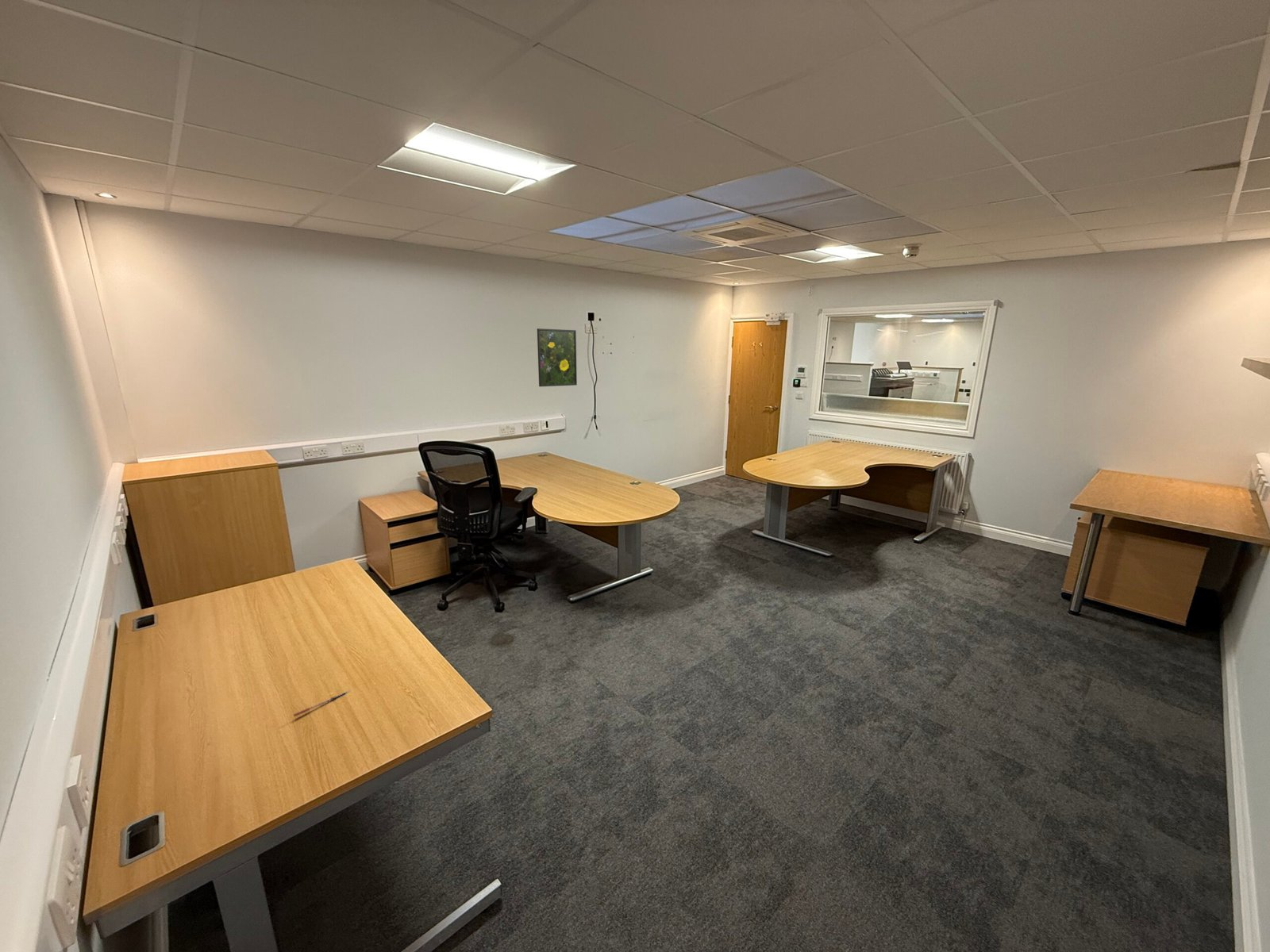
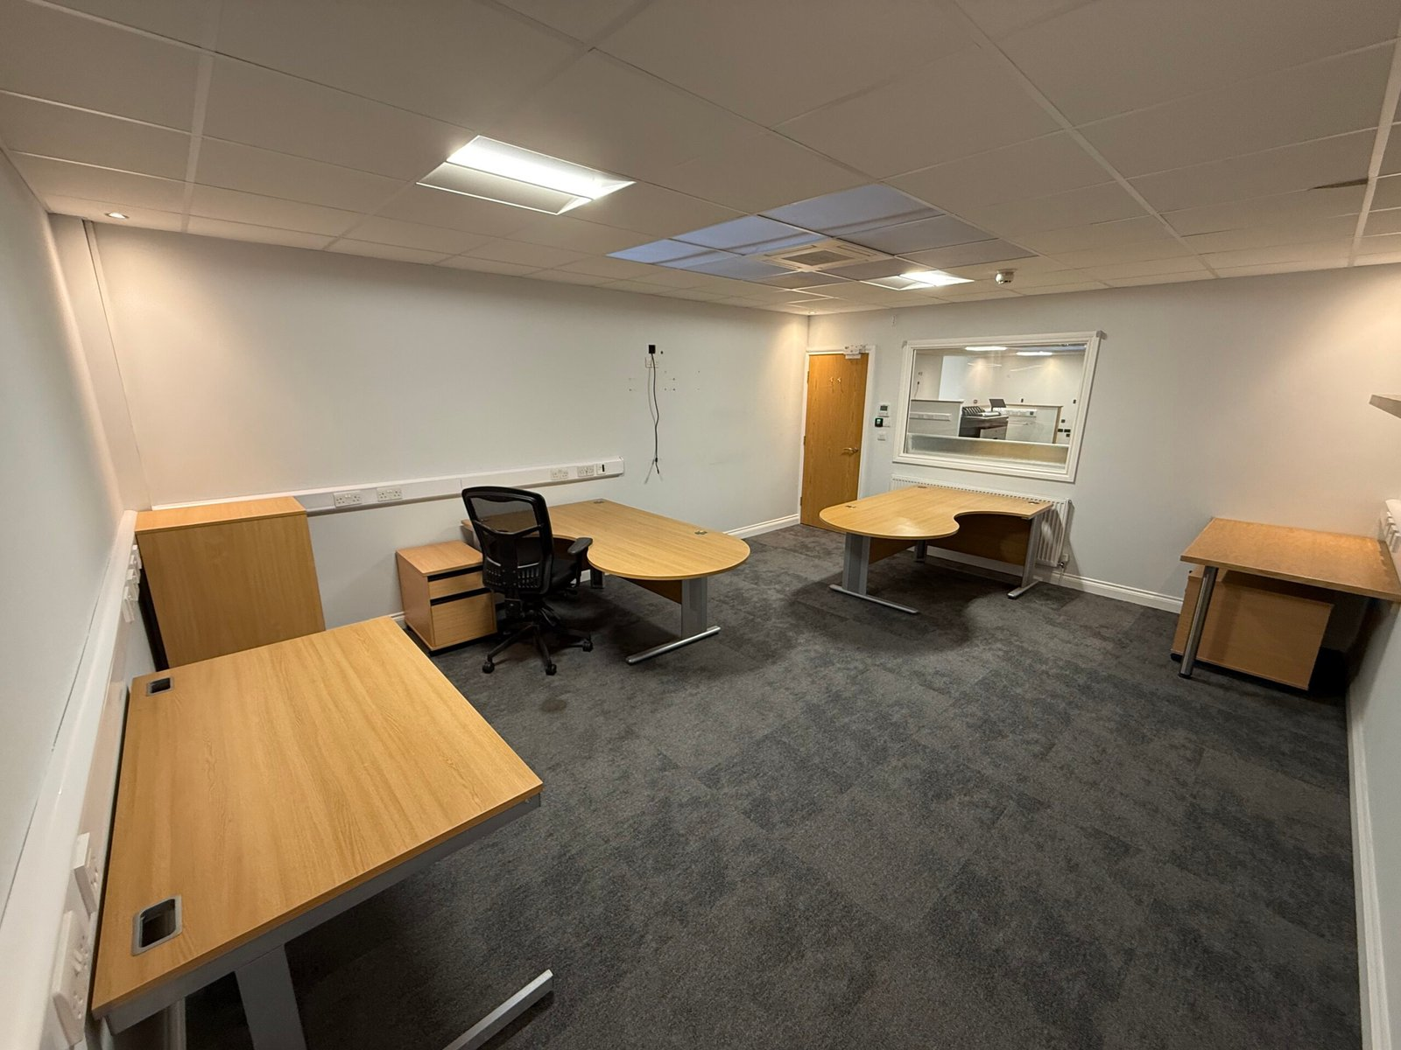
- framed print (557, 358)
- pen (323, 702)
